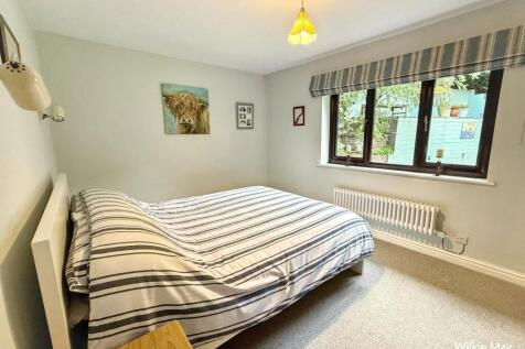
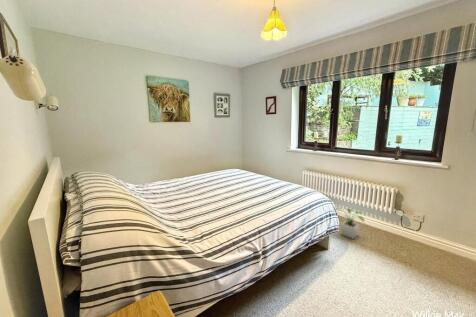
+ potted plant (348, 221)
